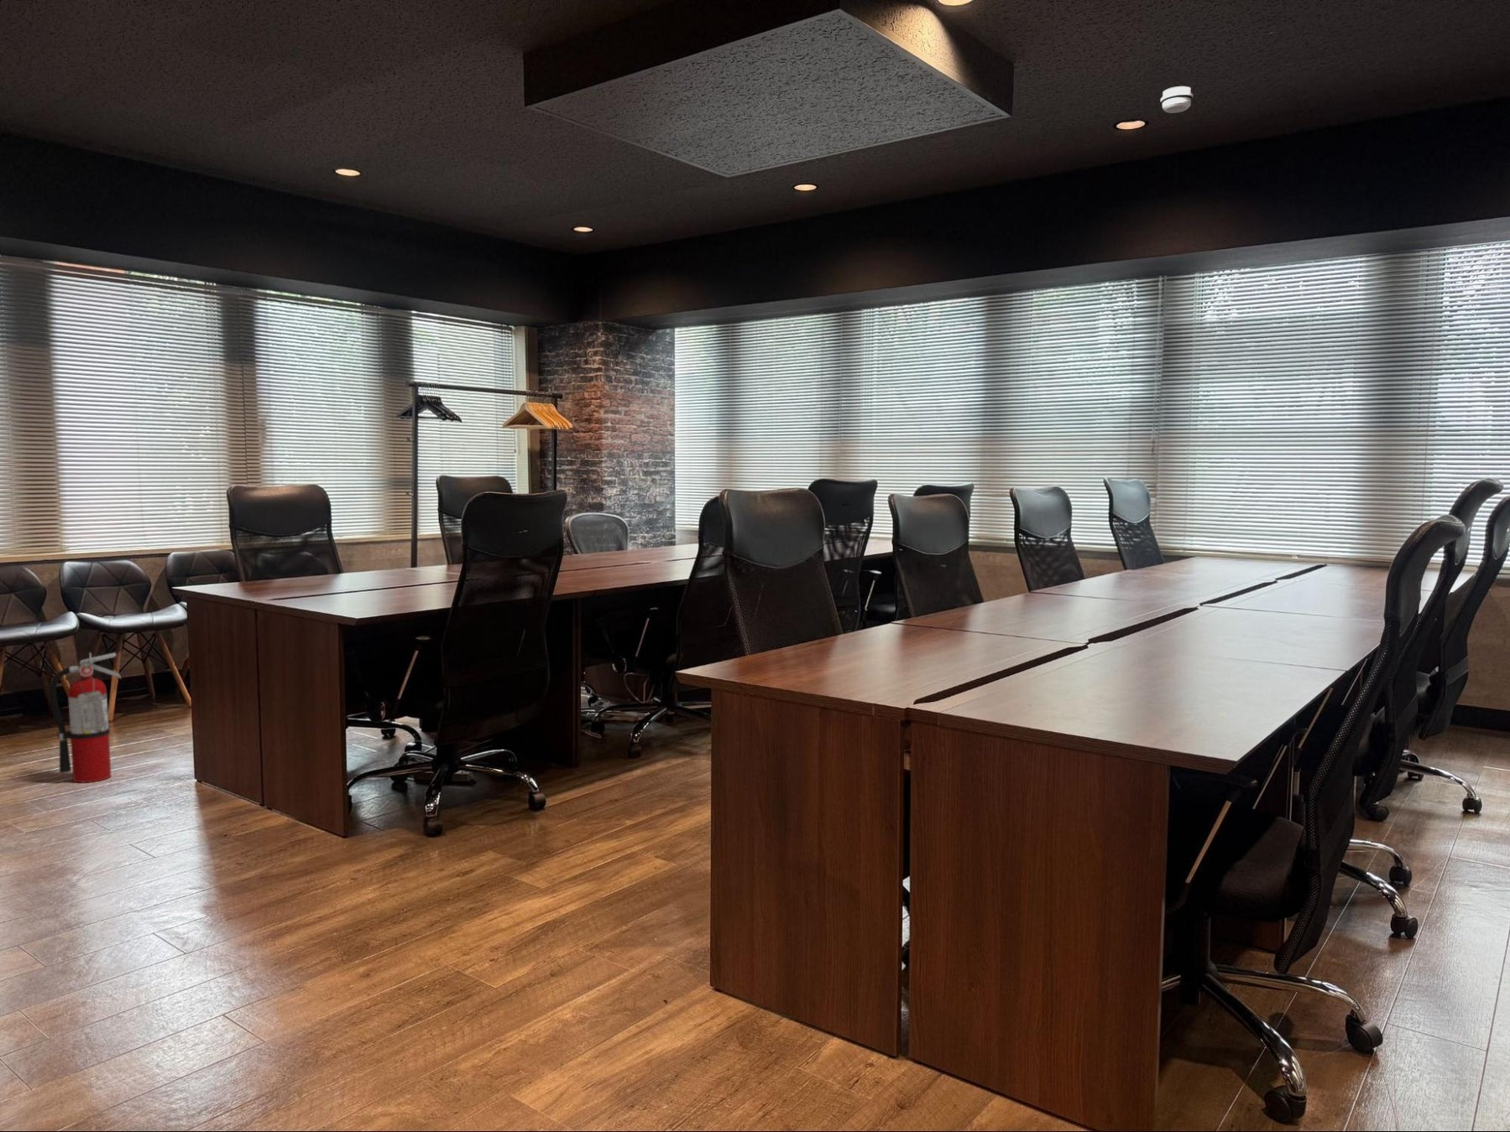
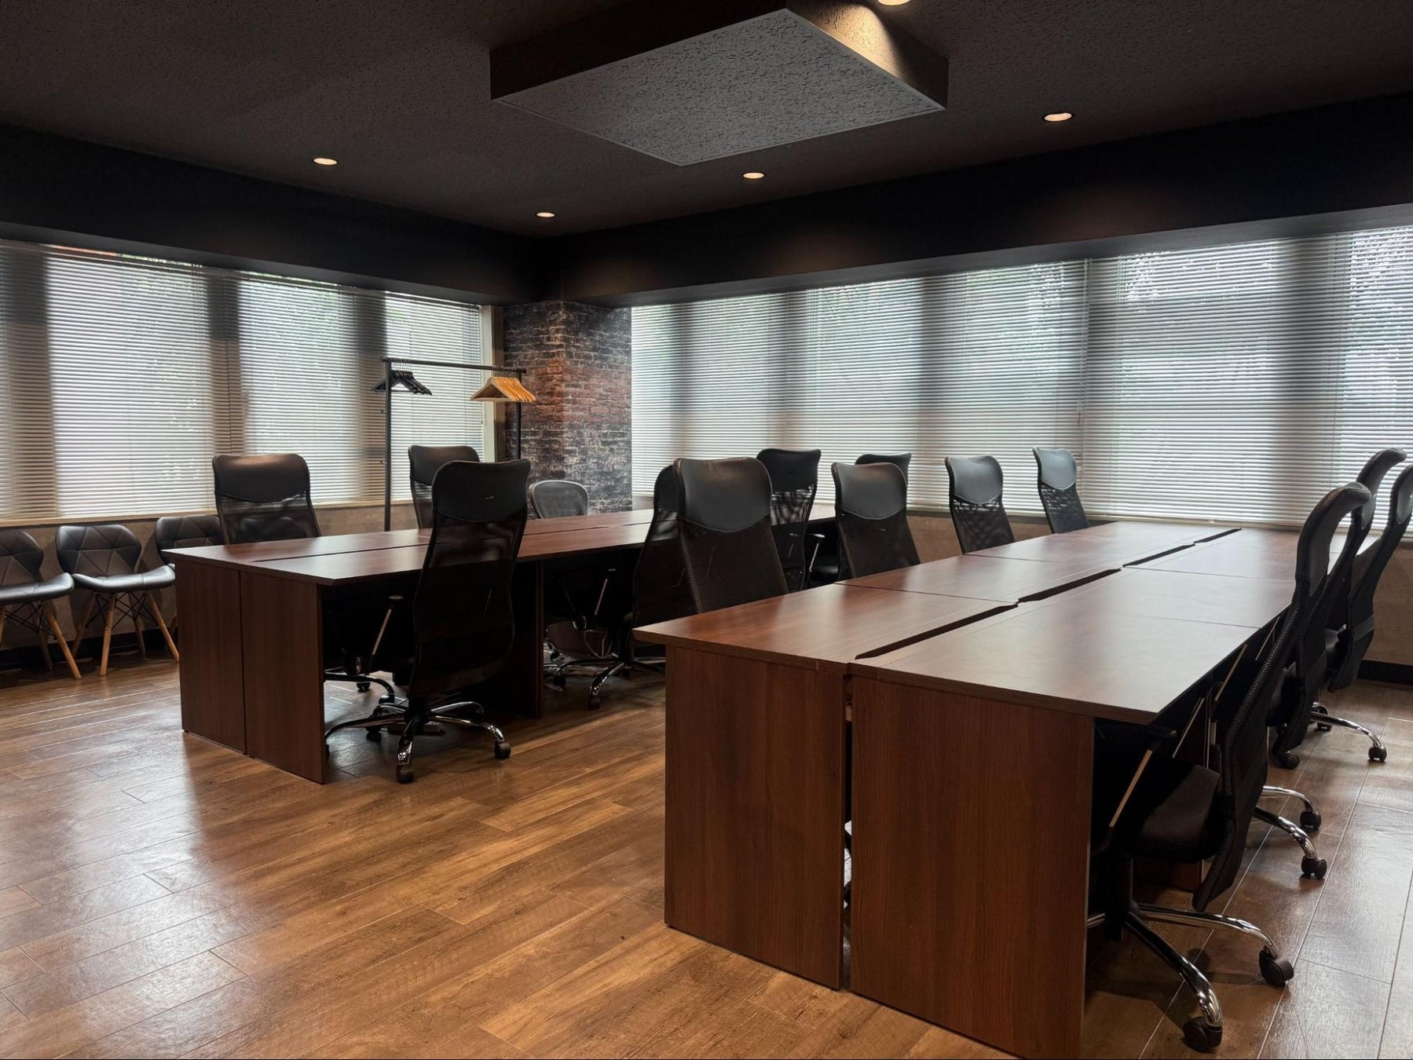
- smoke detector (1176, 100)
- fire extinguisher (87, 716)
